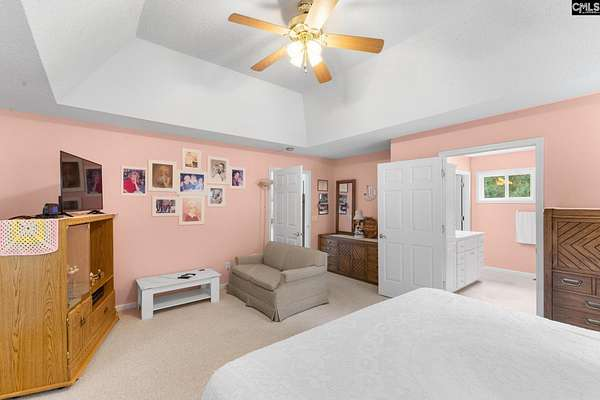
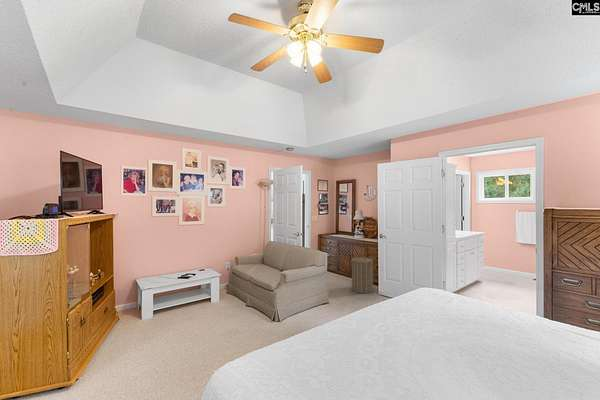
+ laundry hamper (362, 272)
